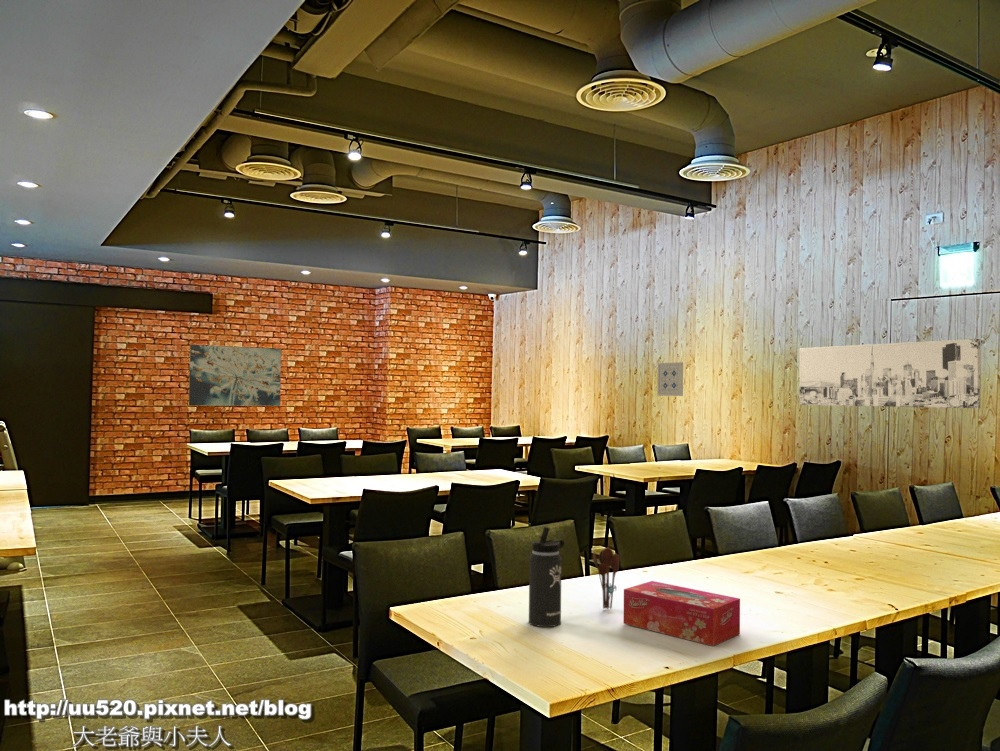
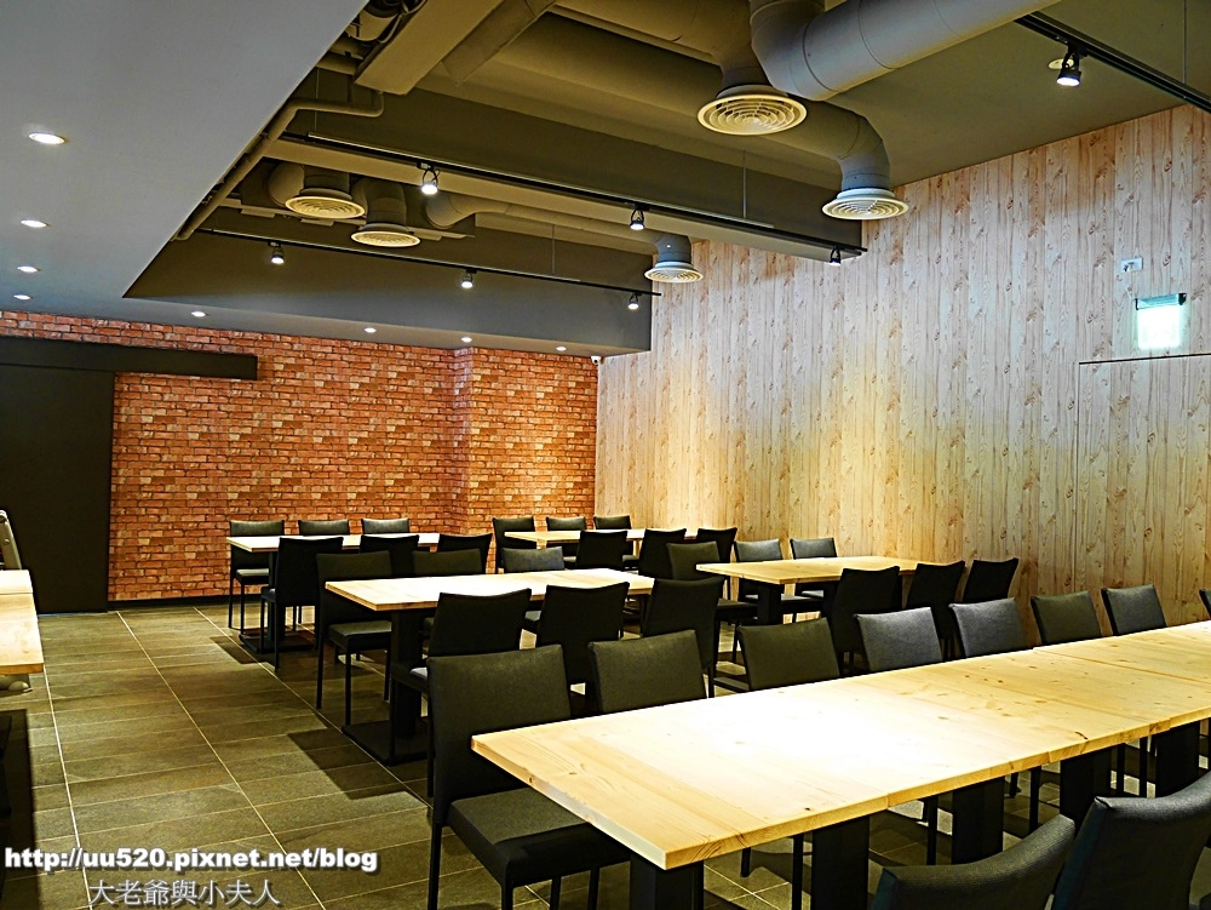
- tissue box (680, 611)
- thermos bottle (548, 574)
- utensil holder (607, 577)
- wall art (670, 379)
- wall art (880, 375)
- wall art (236, 376)
